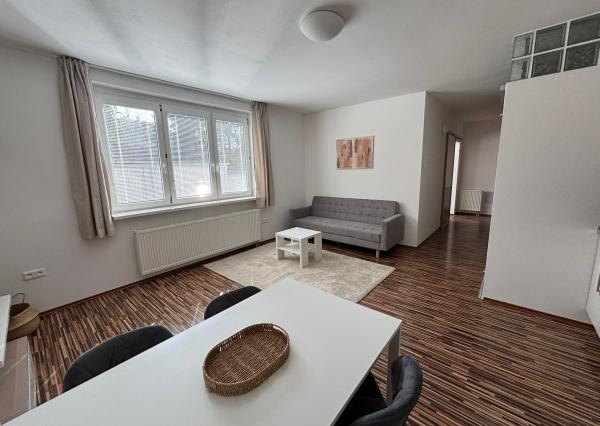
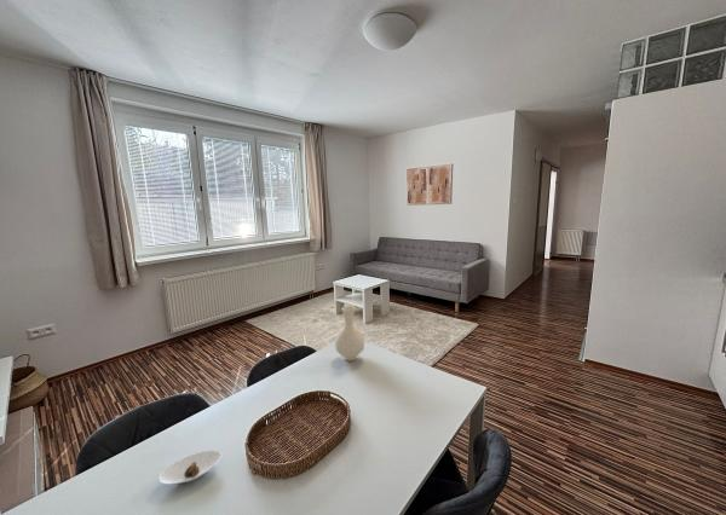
+ vase (348, 332)
+ saucer (191, 469)
